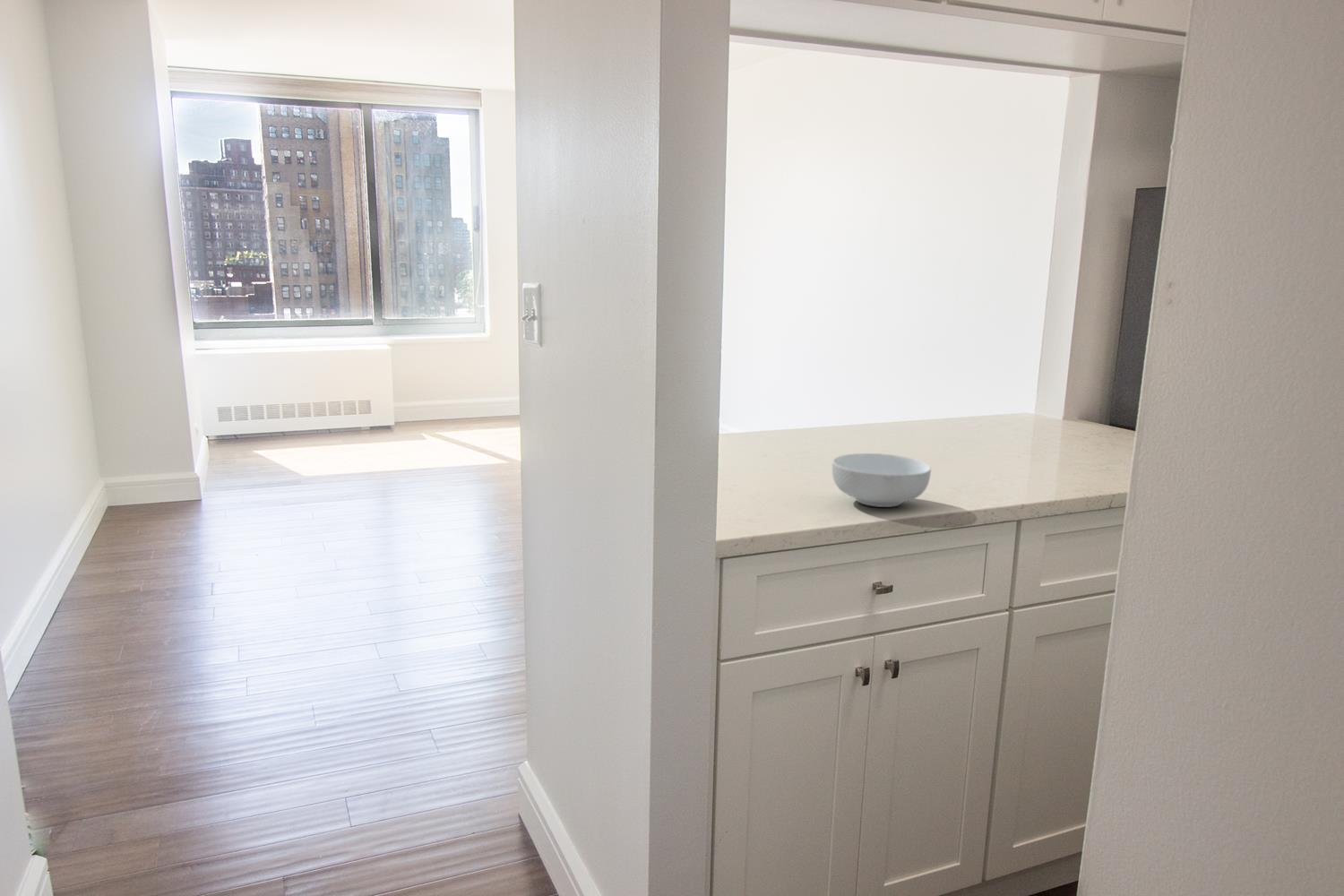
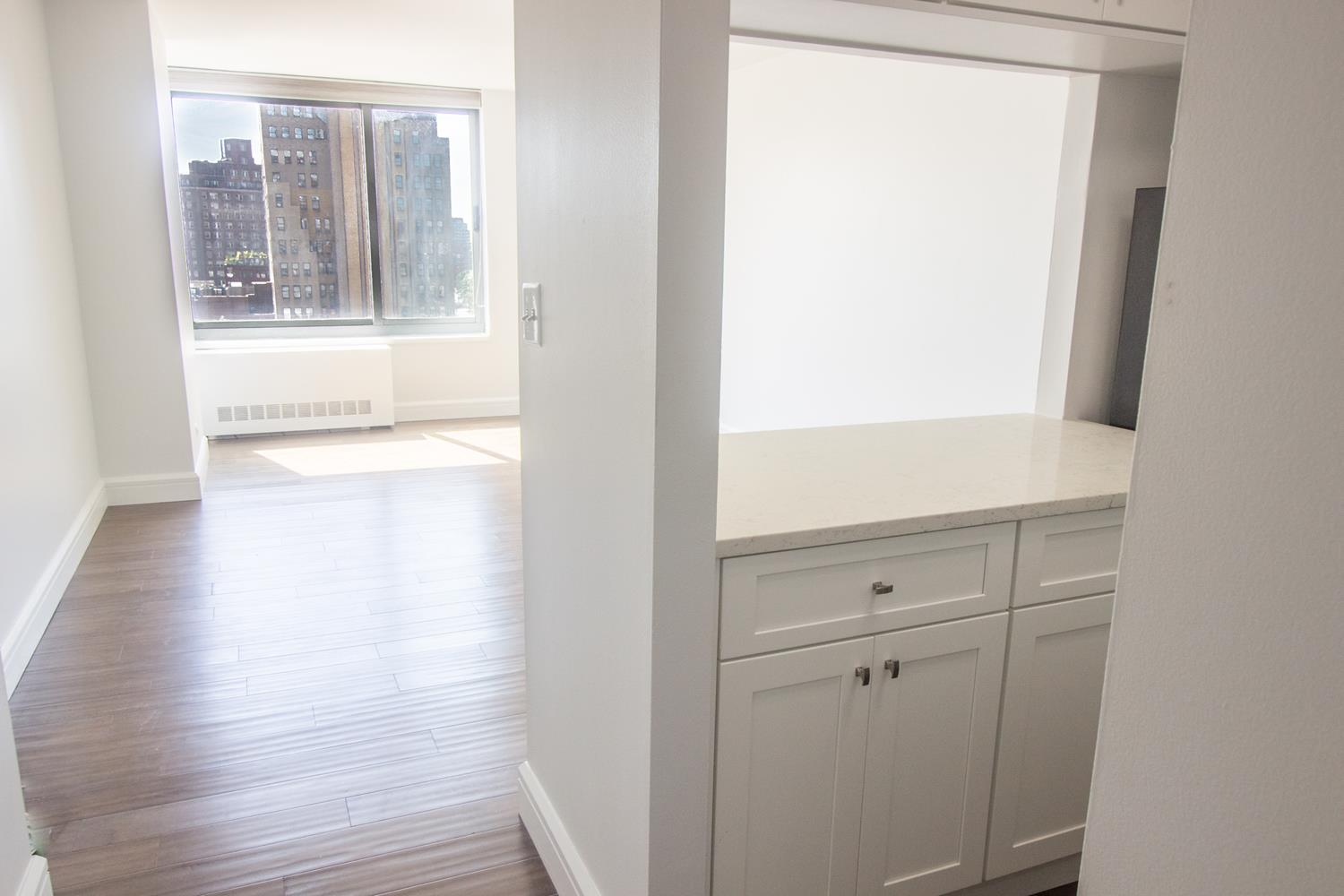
- cereal bowl (880, 482)
